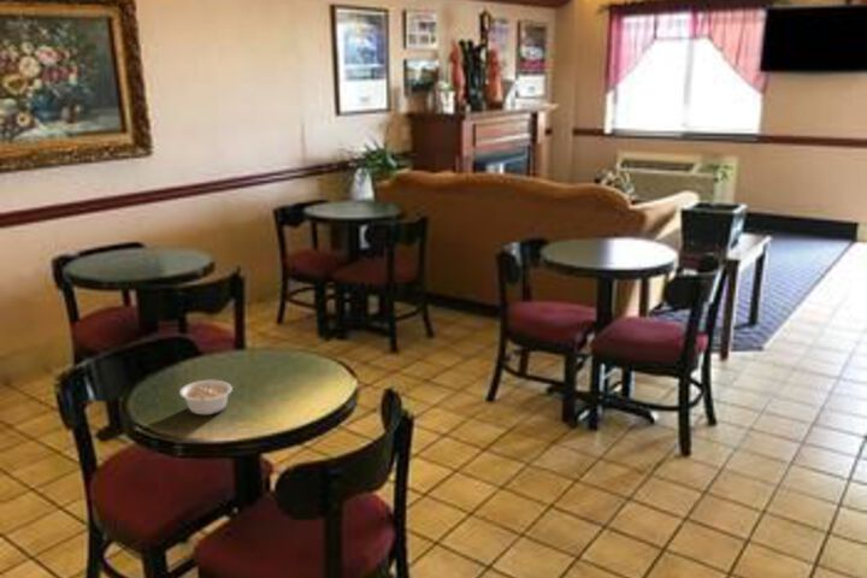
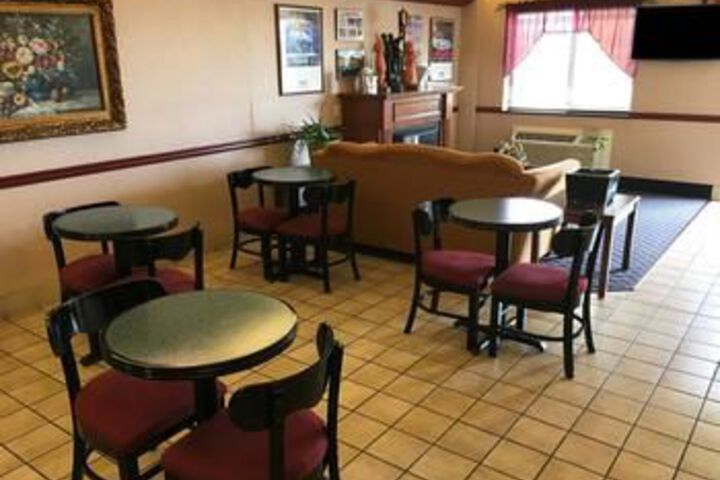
- legume (207, 397)
